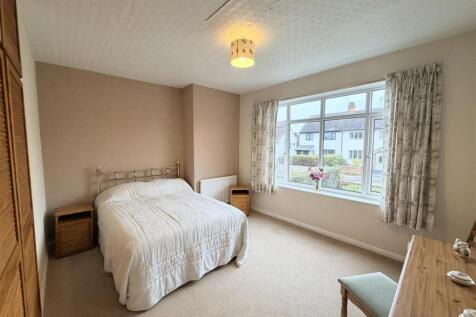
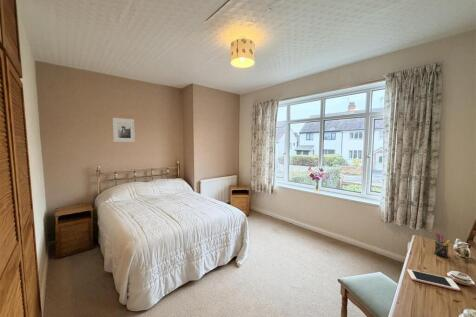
+ pen holder (440, 244)
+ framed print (124, 130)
+ cell phone (431, 279)
